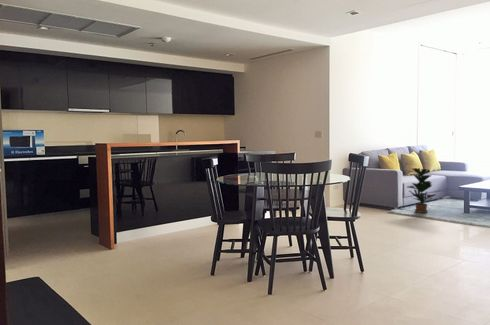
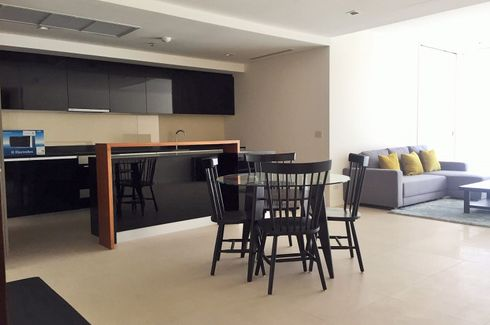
- potted plant (419, 189)
